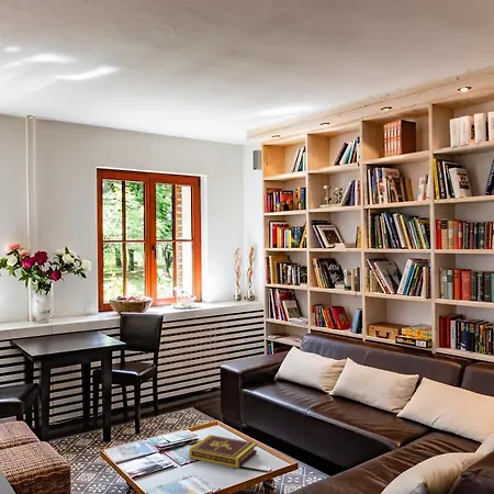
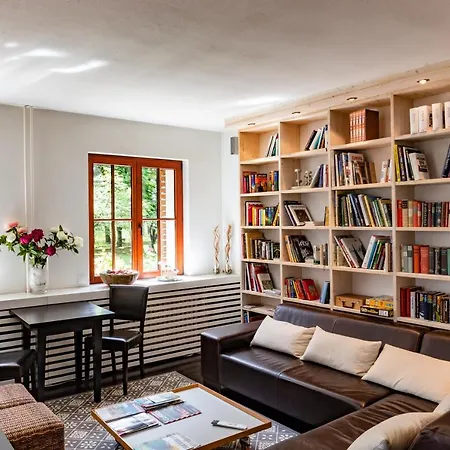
- book (223, 450)
